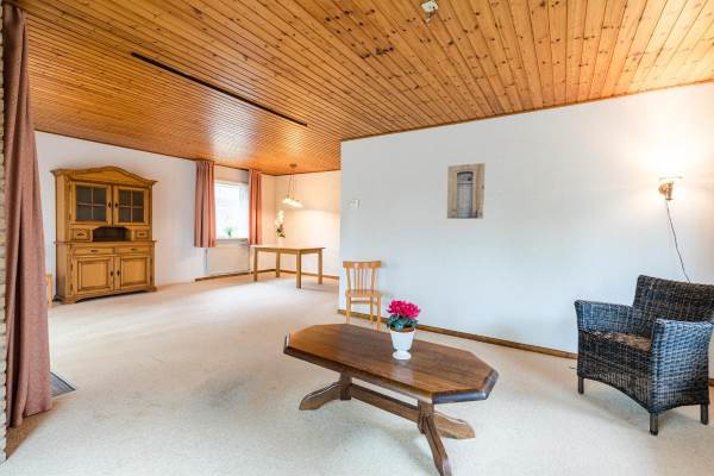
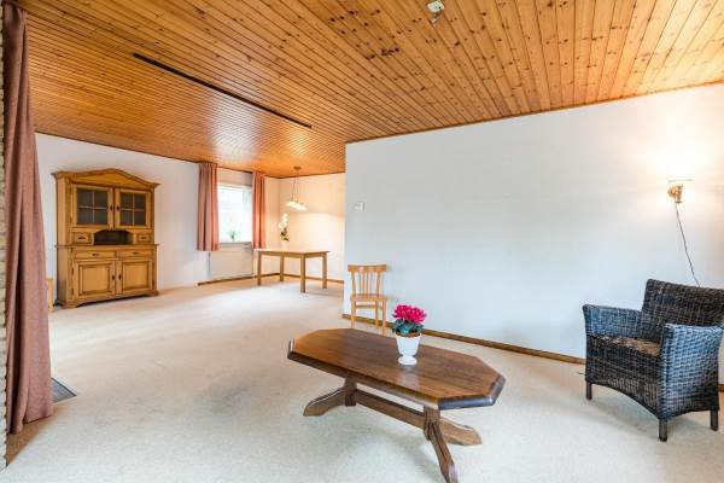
- wall art (465, 192)
